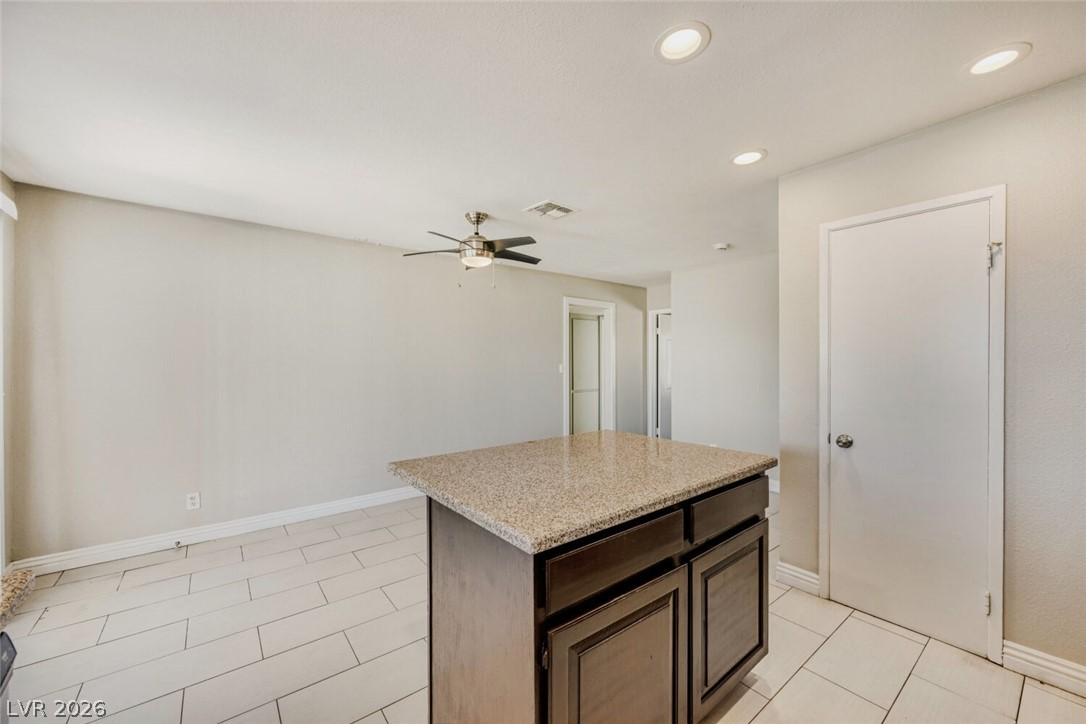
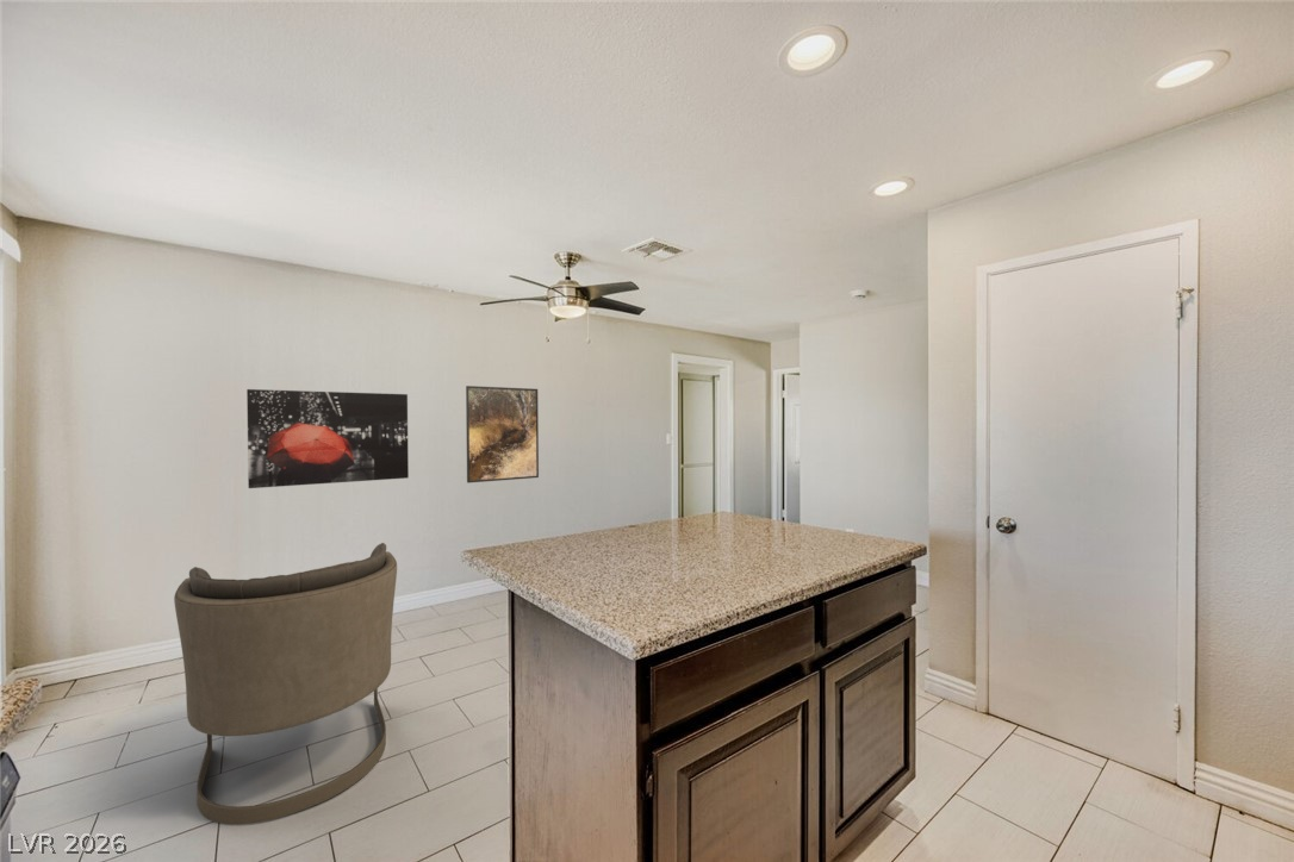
+ wall art (334, 437)
+ armchair (298, 661)
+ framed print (503, 433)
